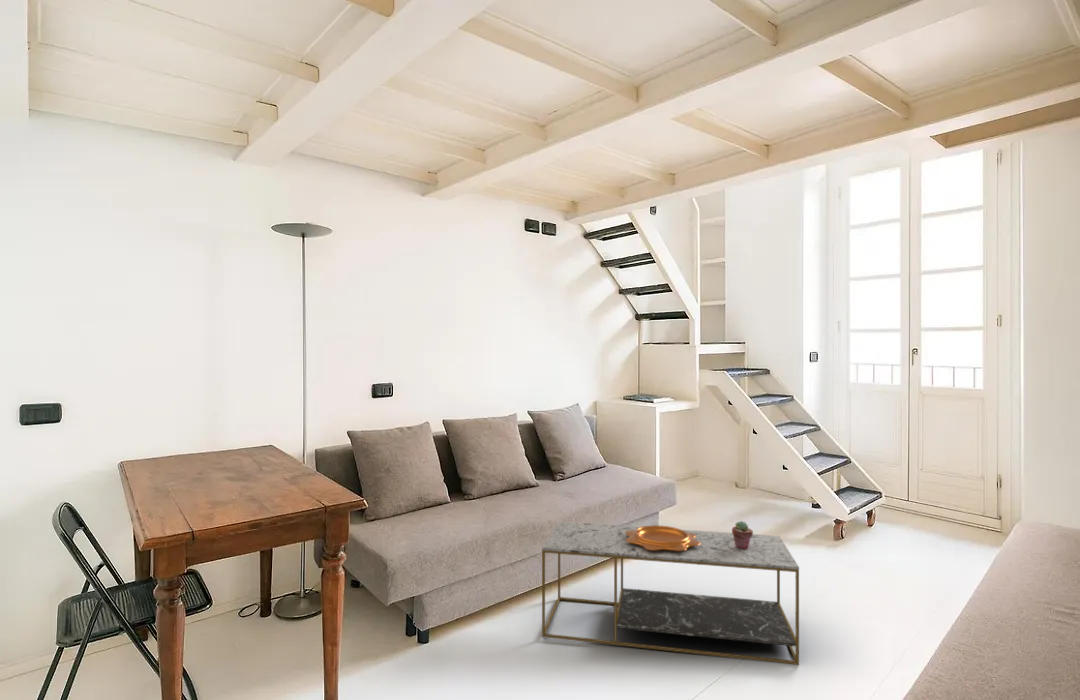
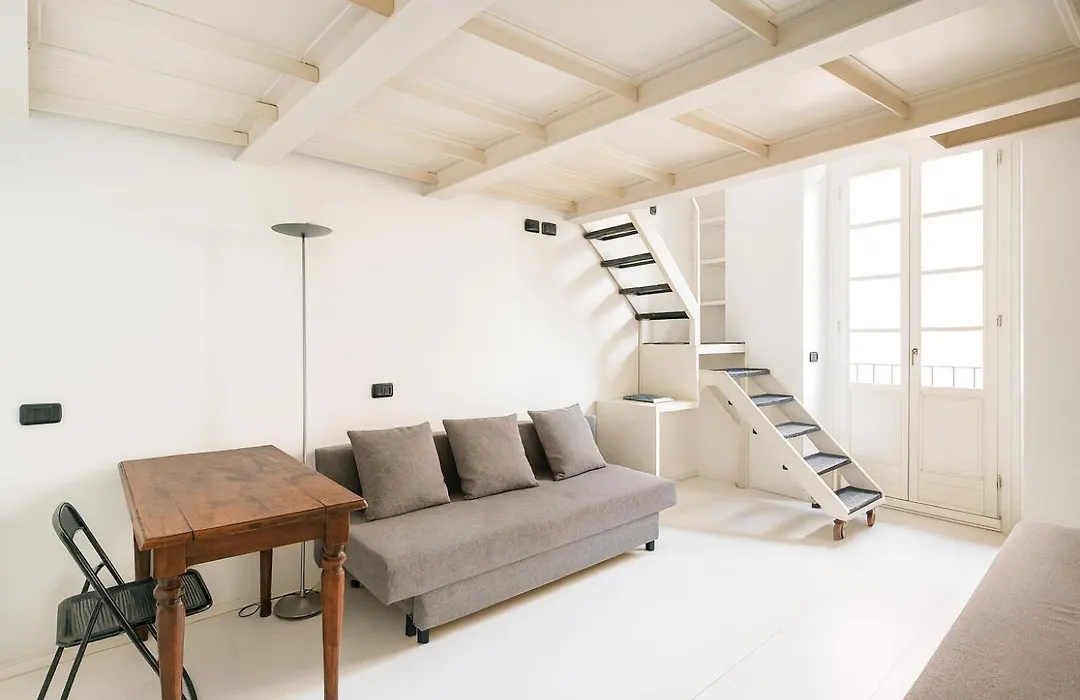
- potted succulent (742, 533)
- coffee table (664, 592)
- decorative bowl (661, 537)
